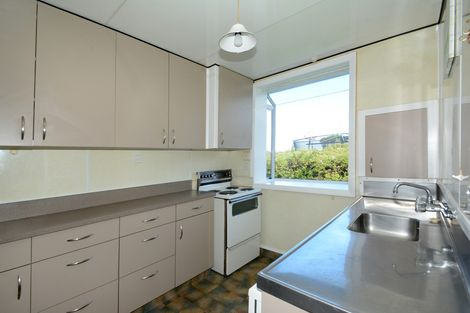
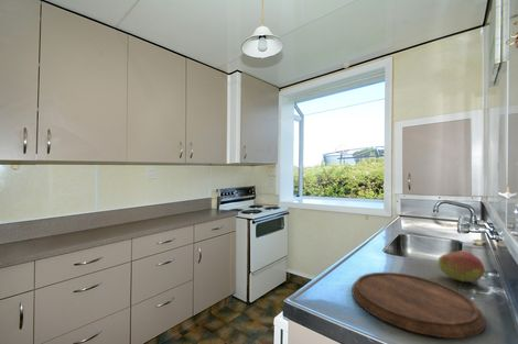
+ cutting board (410, 297)
+ fruit (461, 266)
